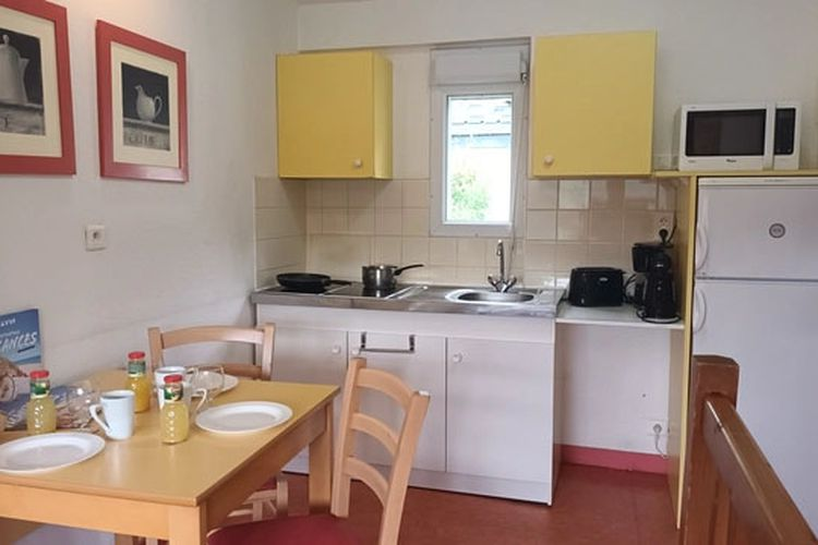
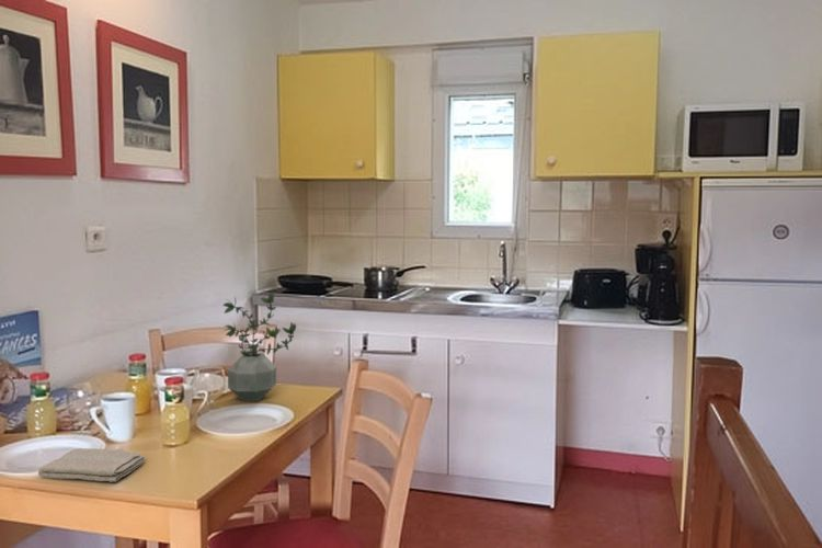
+ potted plant (258, 345)
+ washcloth (93, 464)
